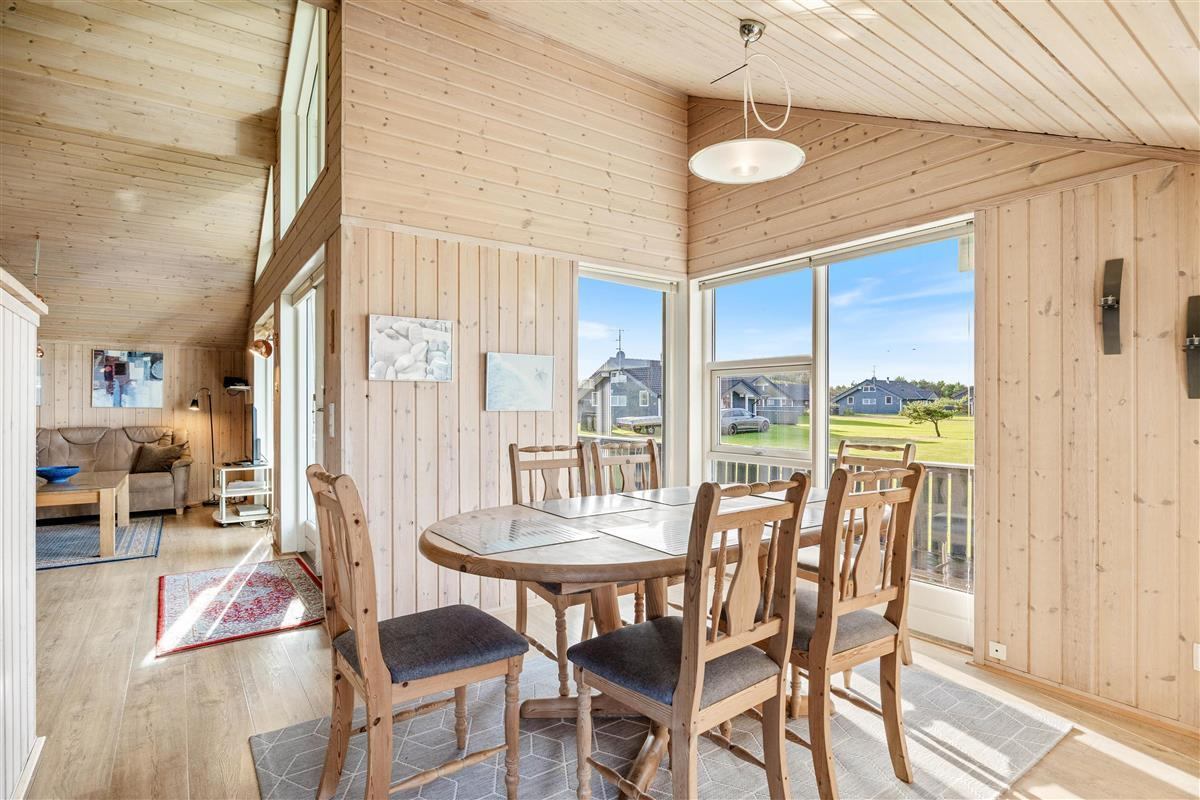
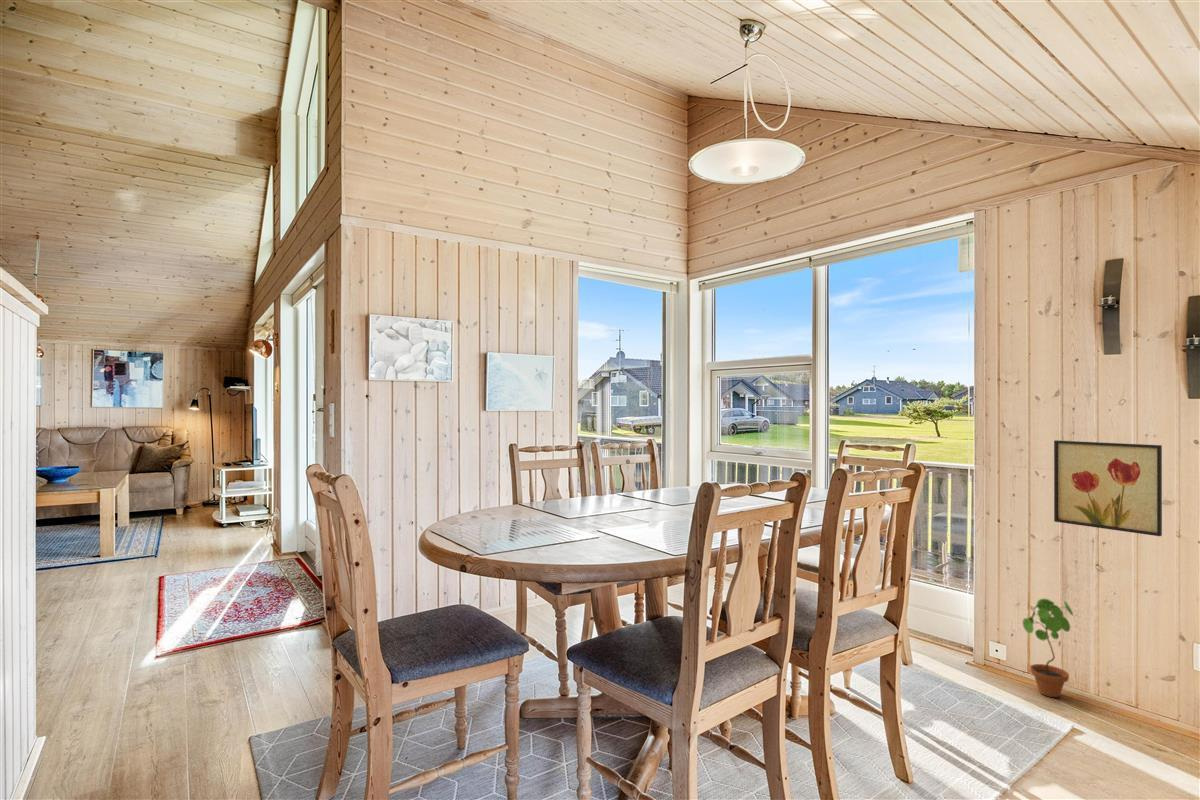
+ potted plant (1050, 646)
+ wall art (1105, 485)
